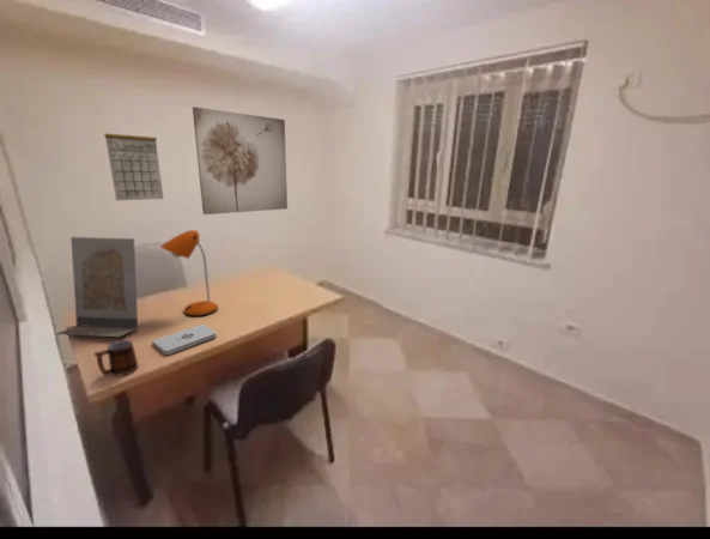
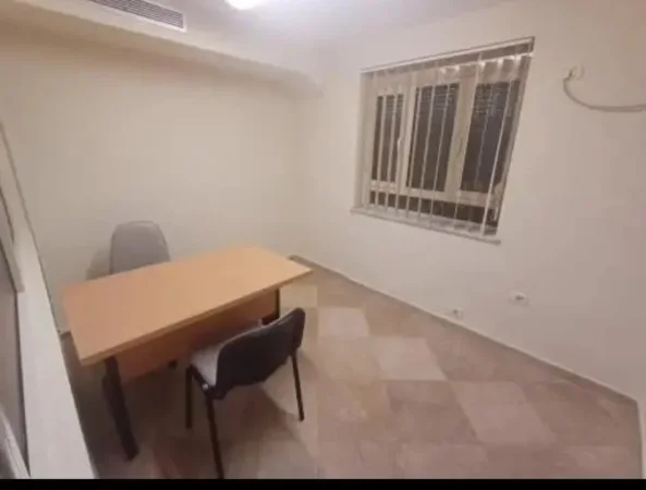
- calendar (134, 161)
- notepad (186, 338)
- picture frame (95, 287)
- desk lamp (188, 258)
- mug (116, 358)
- wall art (245, 164)
